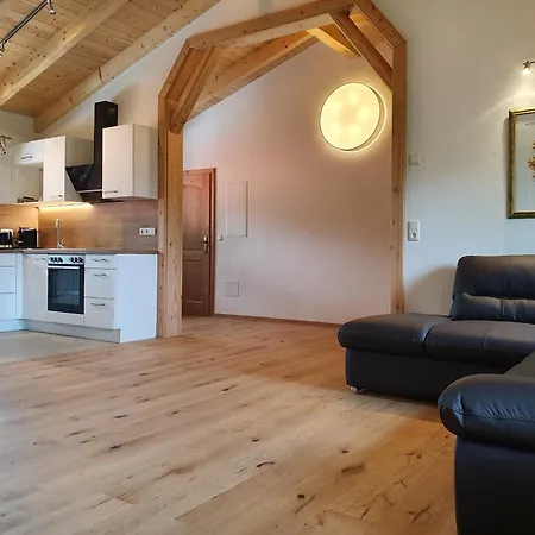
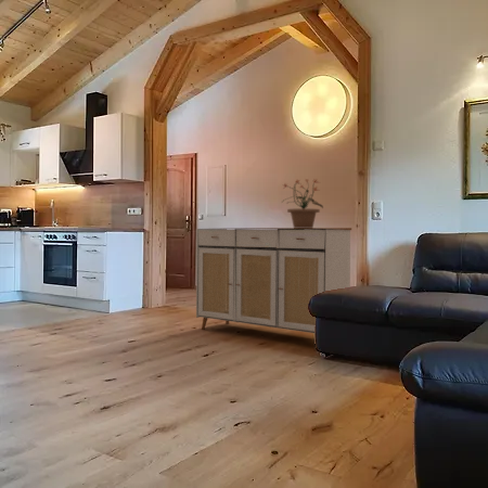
+ sideboard (269, 281)
+ potted plant (303, 203)
